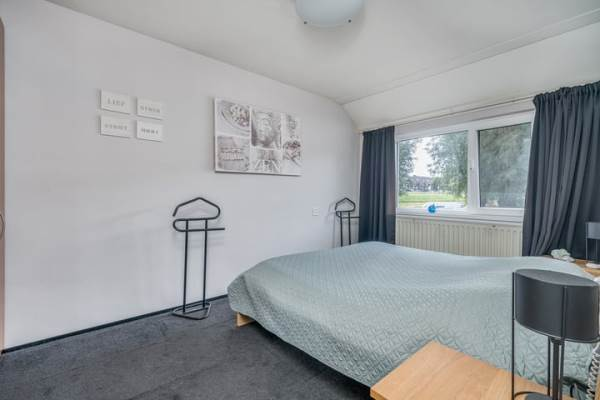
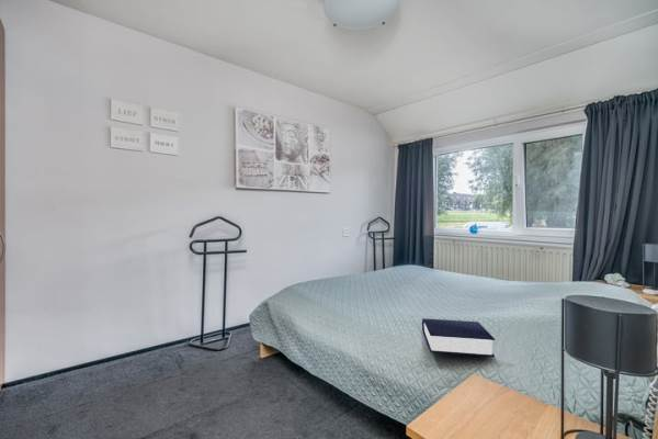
+ book (454, 334)
